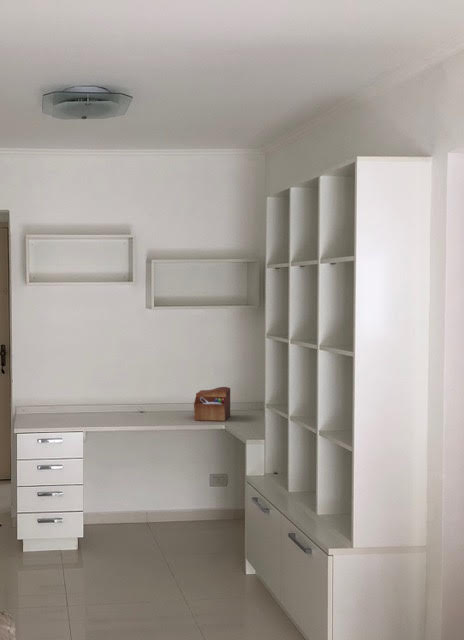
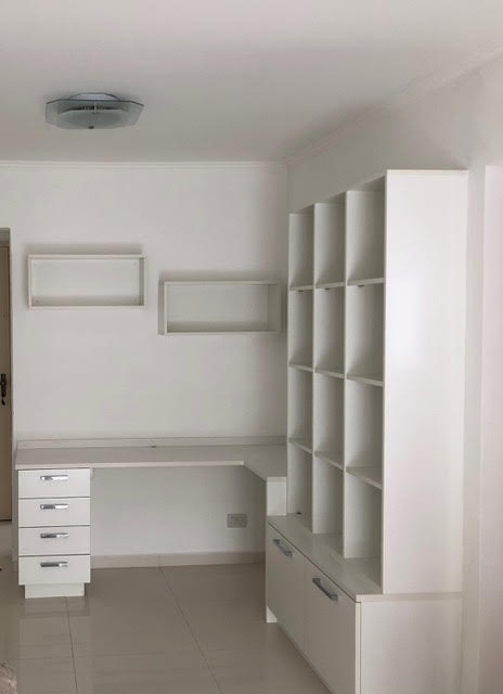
- sewing box (211, 403)
